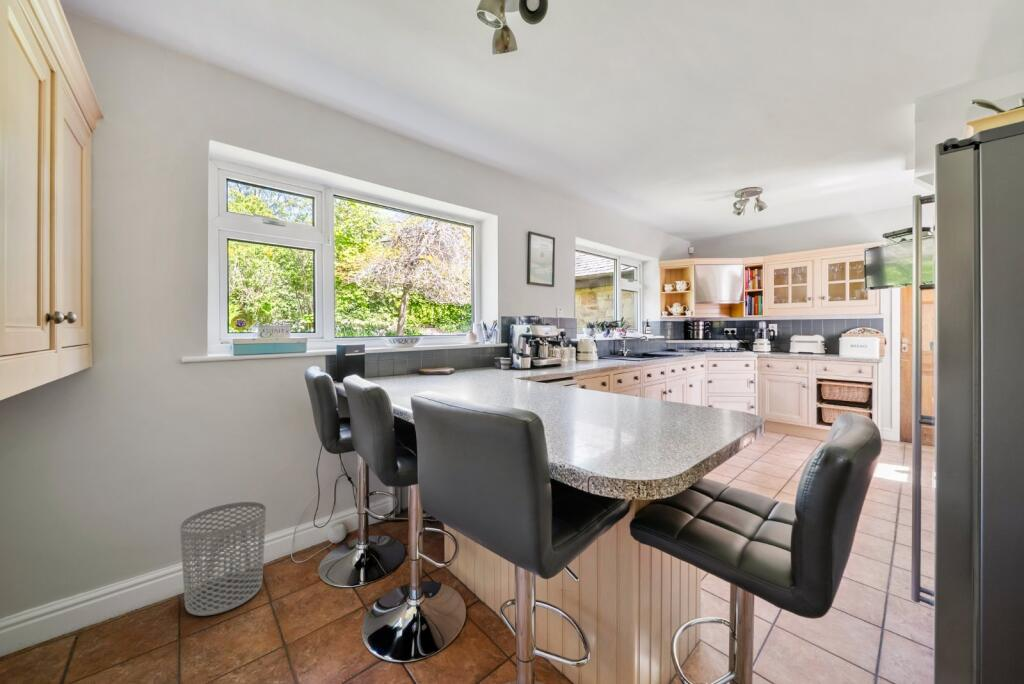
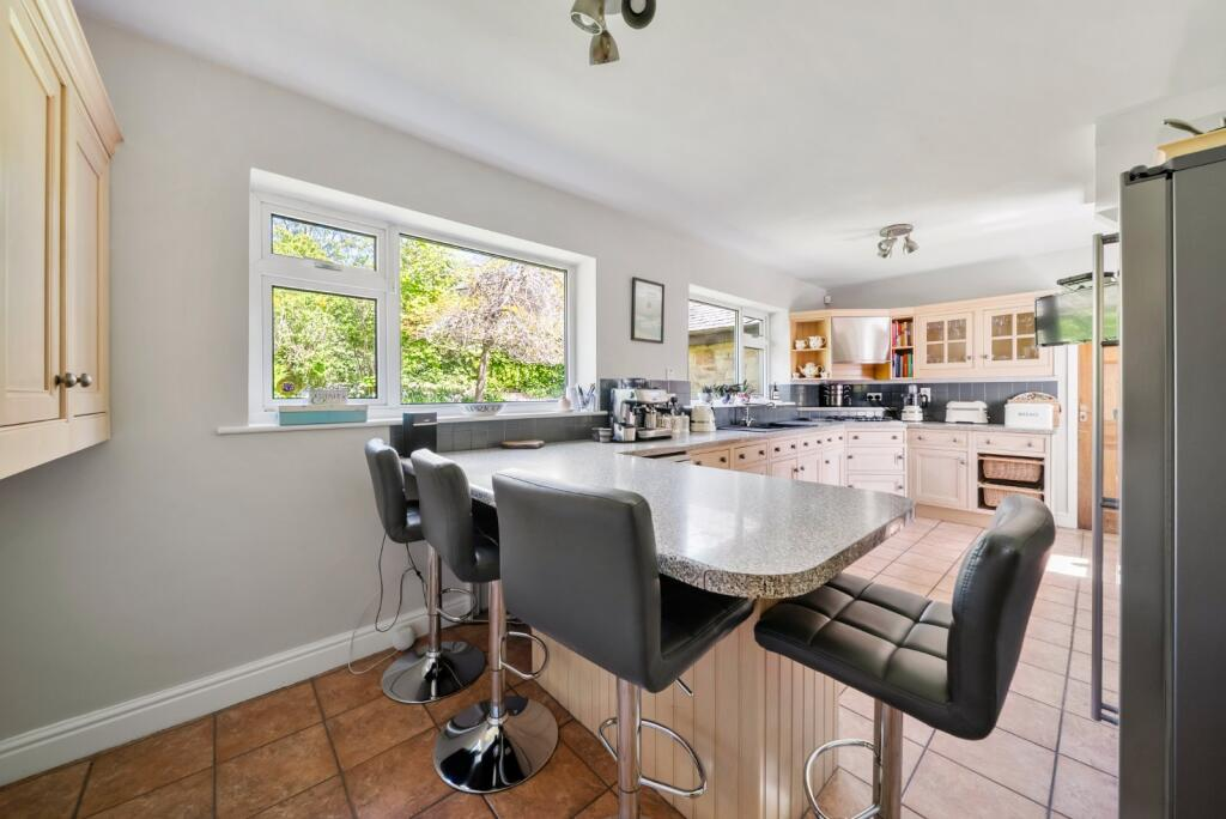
- waste bin (225, 555)
